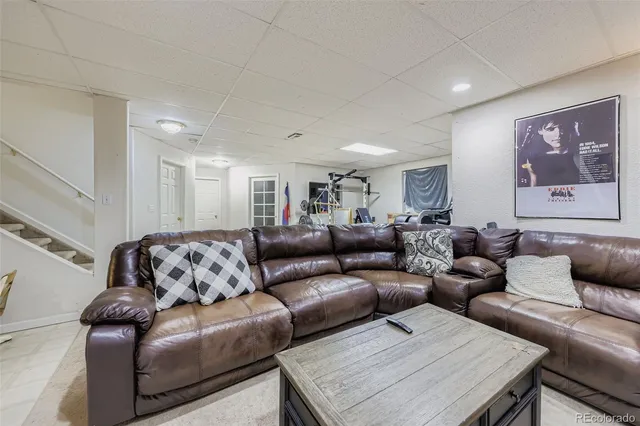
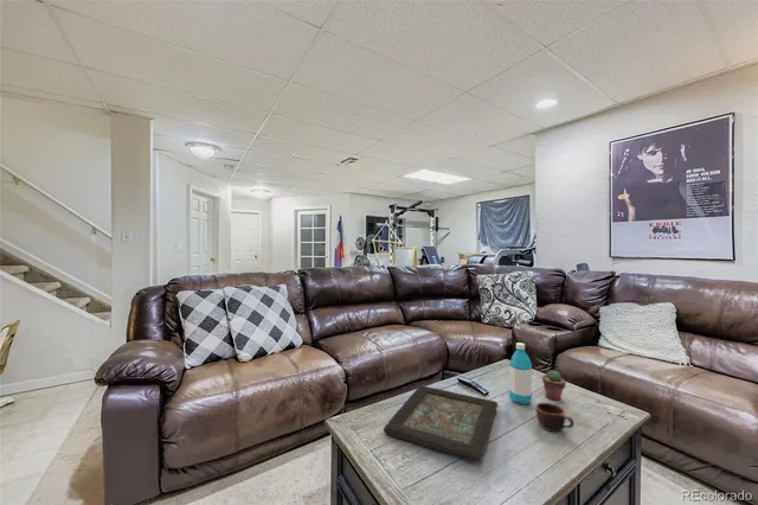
+ water bottle (520, 372)
+ decorative tray (444, 416)
+ mug (553, 417)
+ potted succulent (553, 384)
